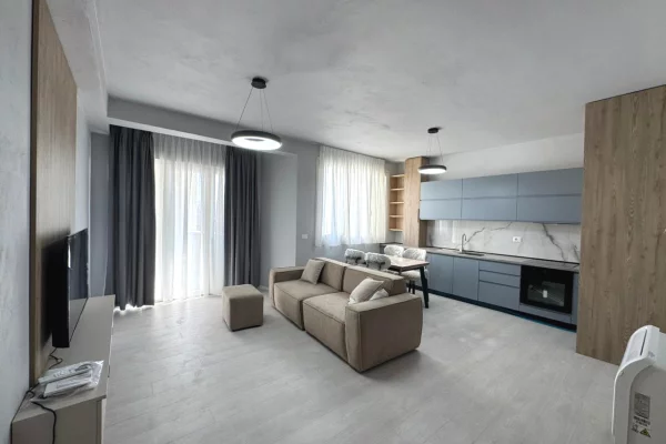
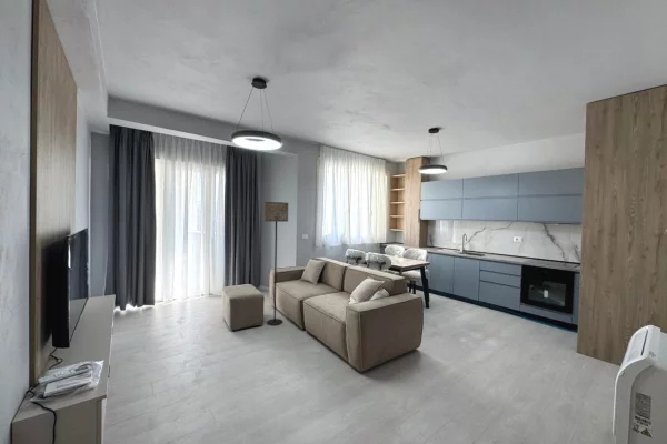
+ floor lamp (275, 262)
